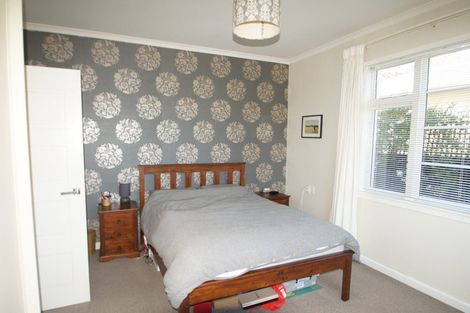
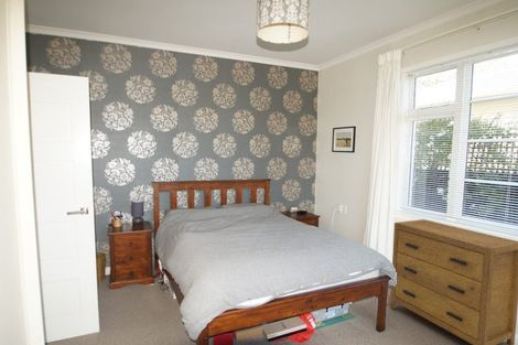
+ dresser (447, 278)
